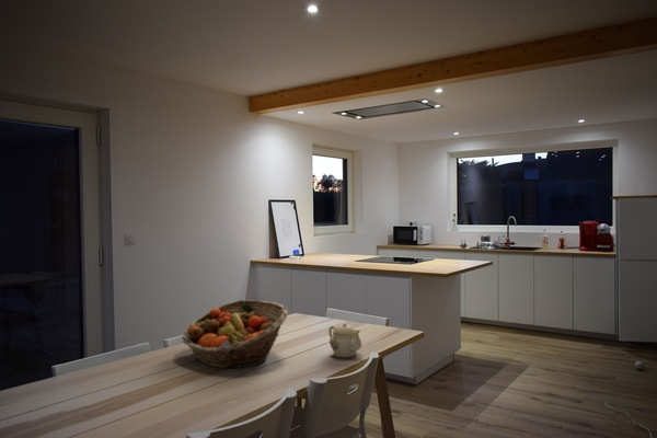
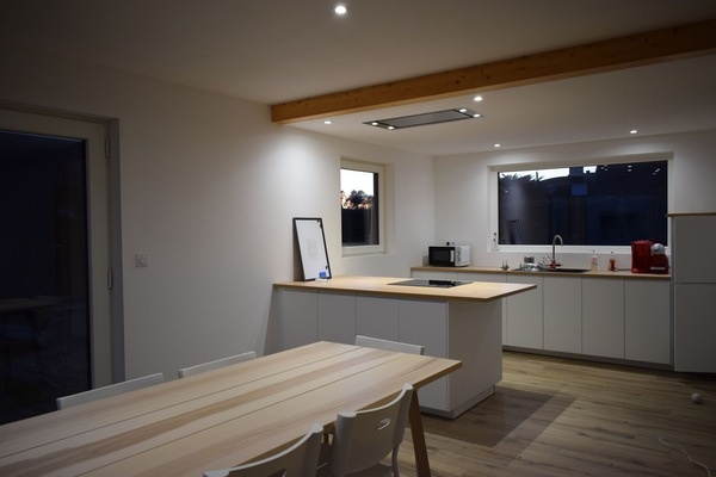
- fruit basket (235, 331)
- teapot (344, 338)
